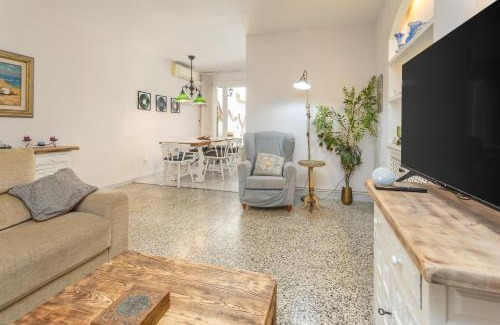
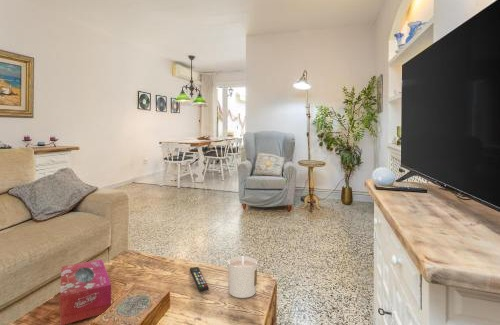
+ candle (242, 273)
+ tissue box (84, 287)
+ remote control (198, 278)
